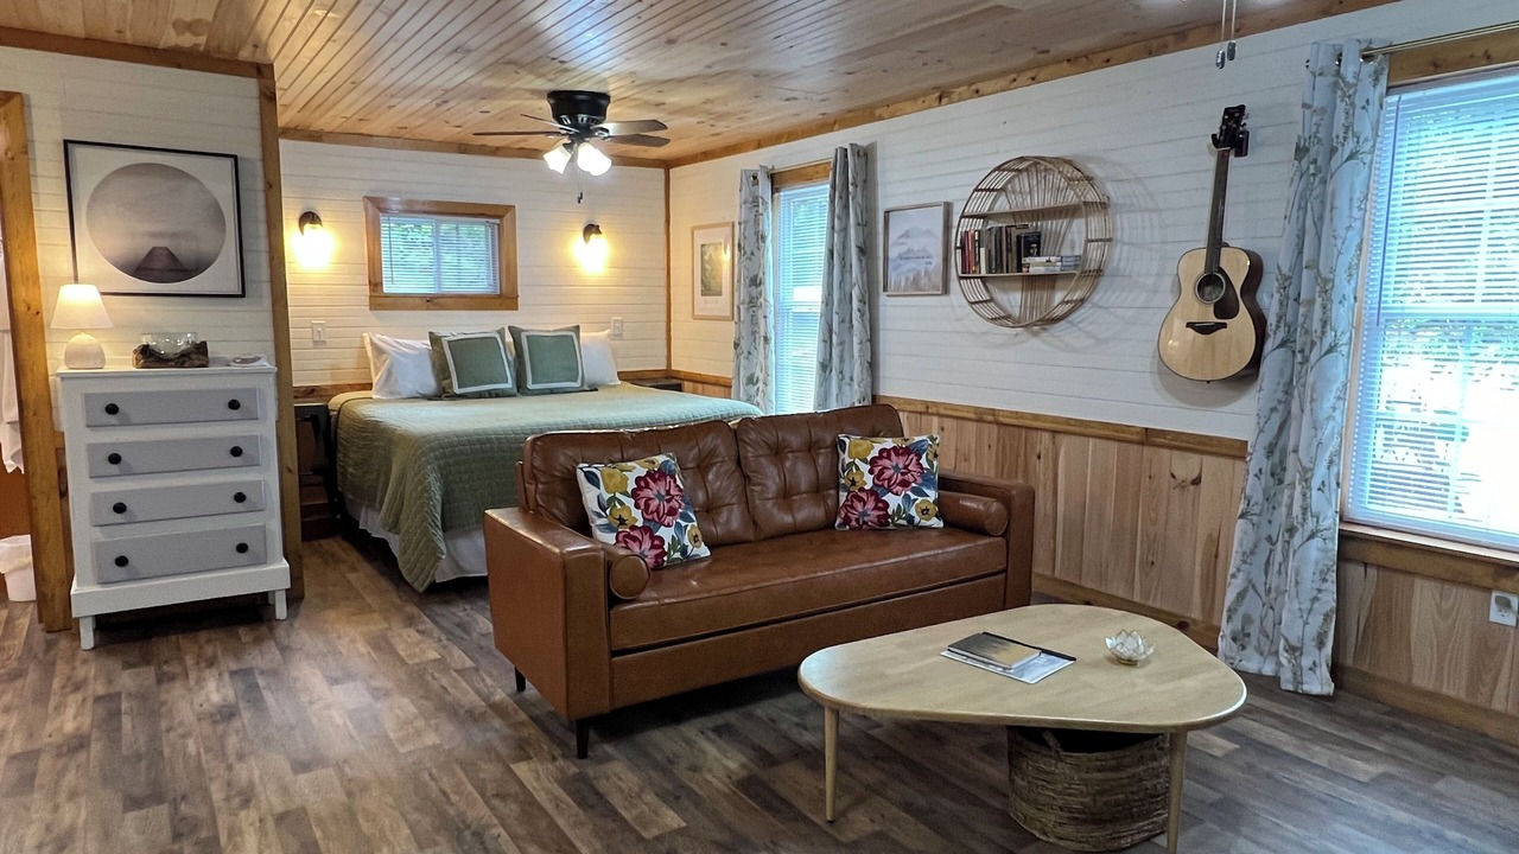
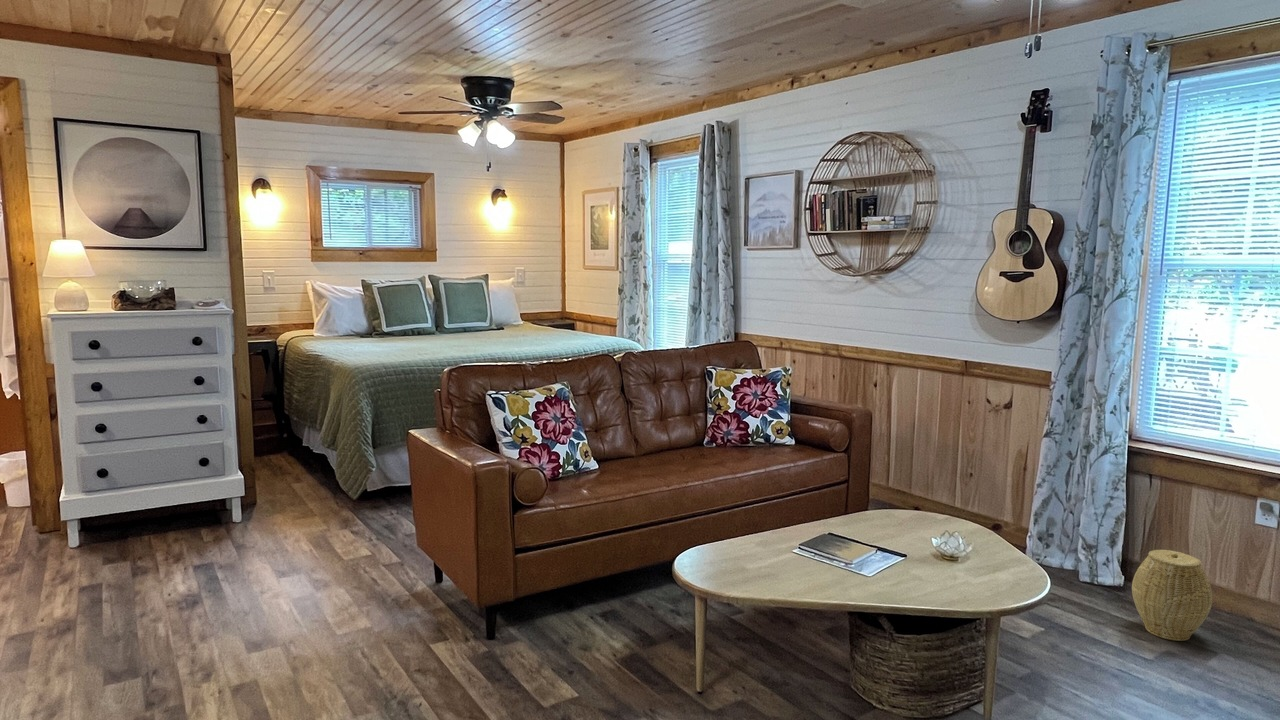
+ woven basket (1171, 592)
